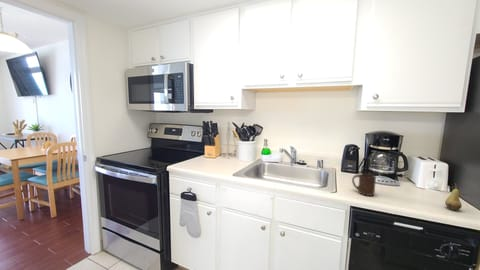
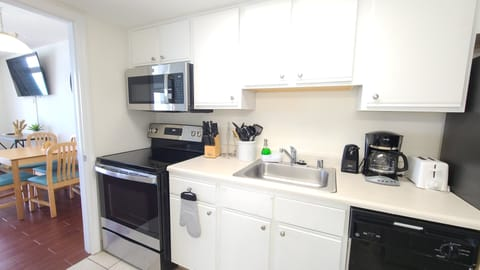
- cup (364, 184)
- fruit (454, 196)
